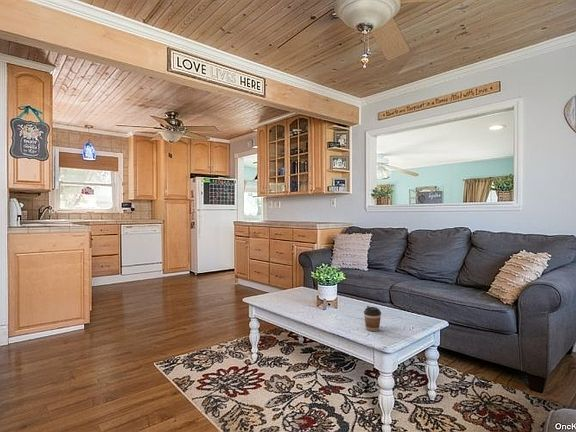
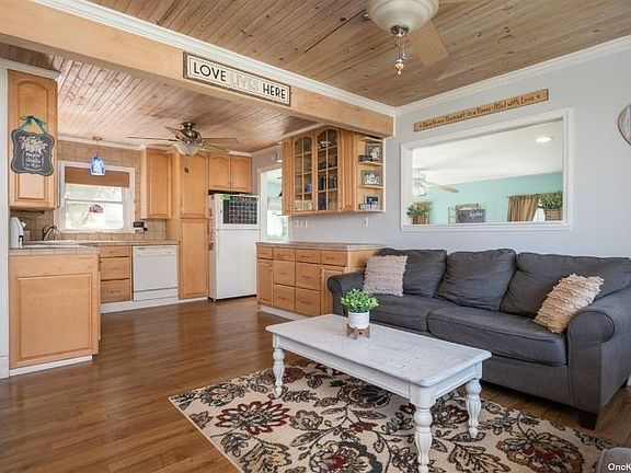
- coffee cup (372, 317)
